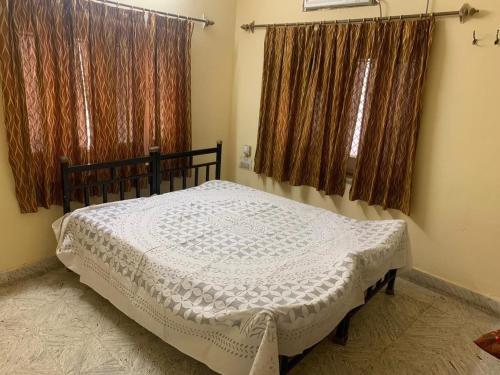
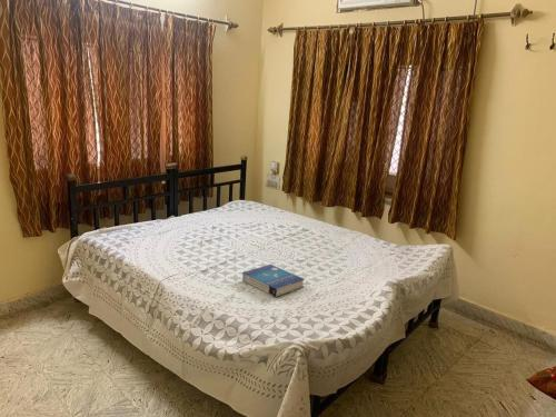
+ book (272, 279)
